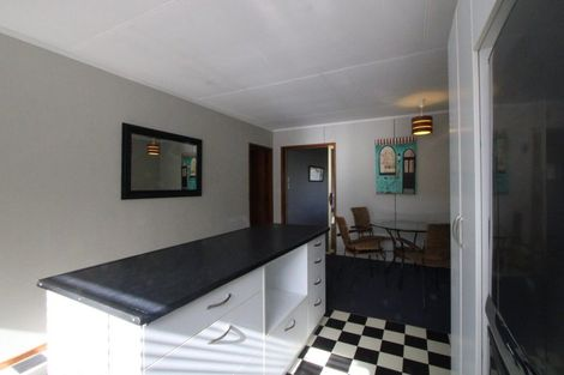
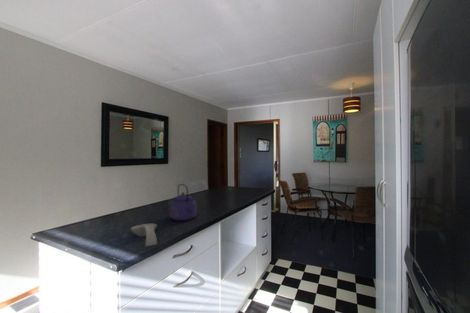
+ spoon rest (146, 230)
+ kettle (184, 201)
